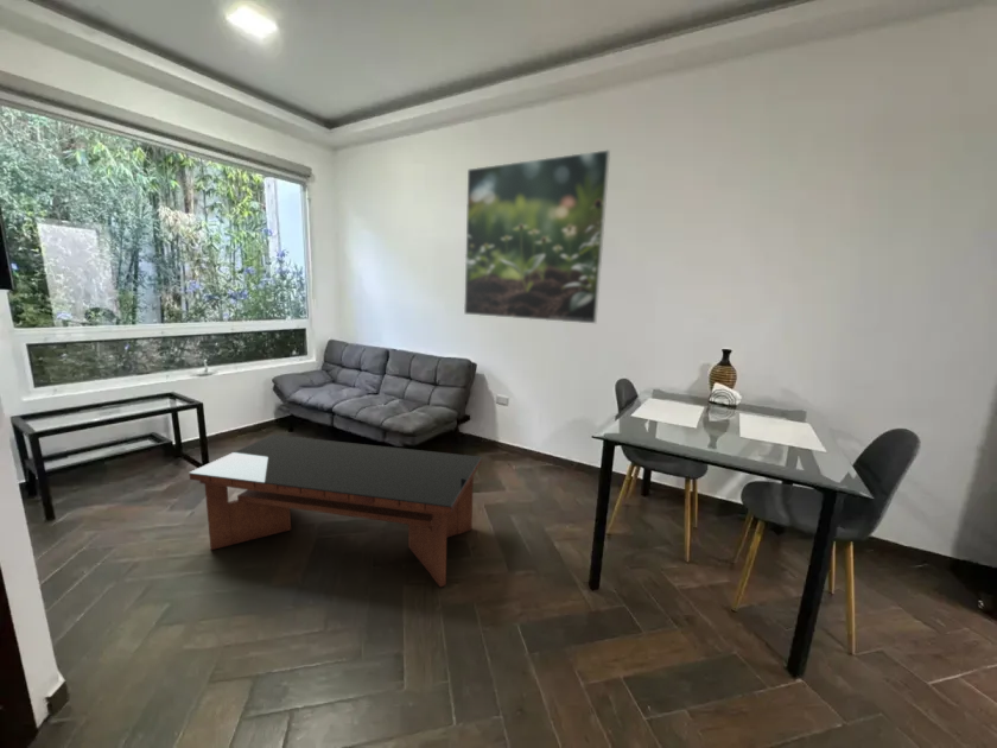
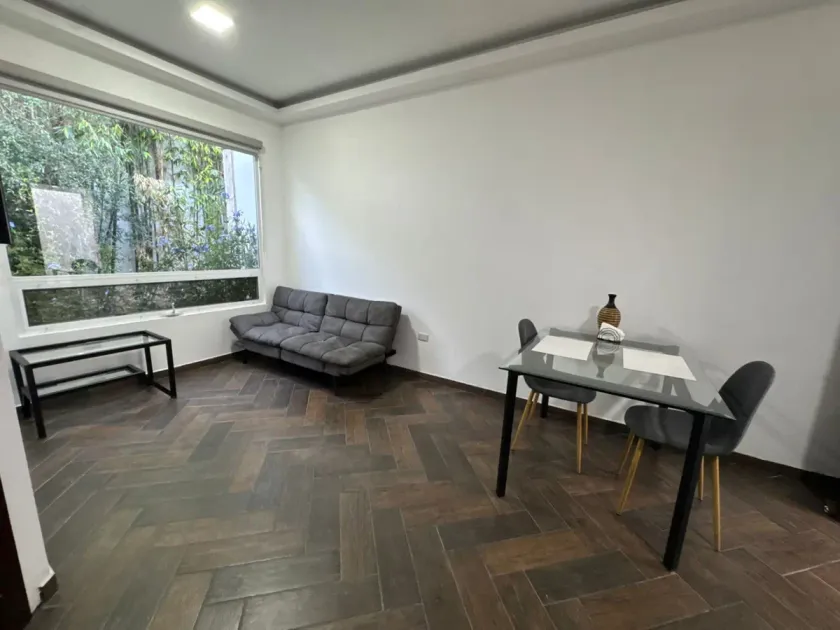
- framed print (528, 241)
- coffee table (347, 501)
